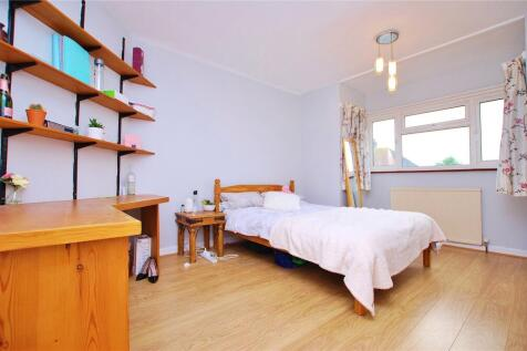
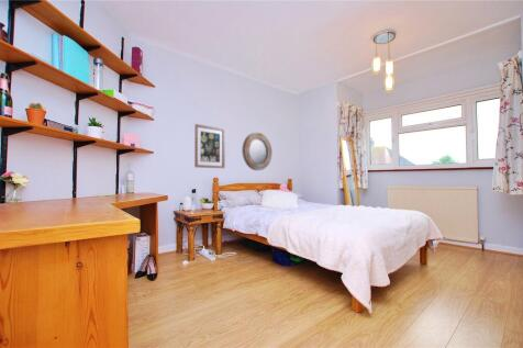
+ wall art (210, 147)
+ home mirror (257, 151)
